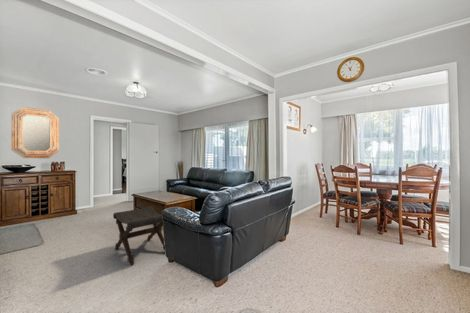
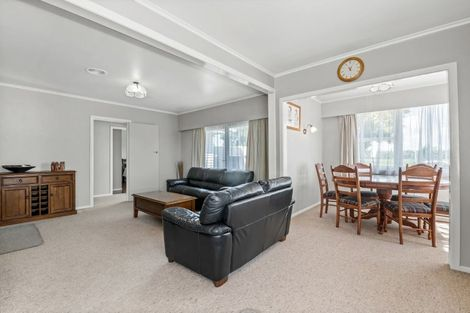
- footstool (141, 231)
- home mirror (36, 133)
